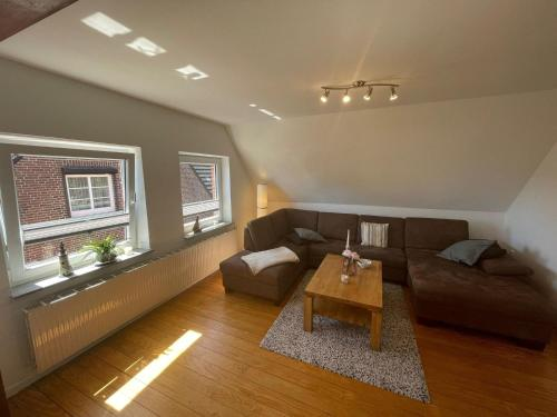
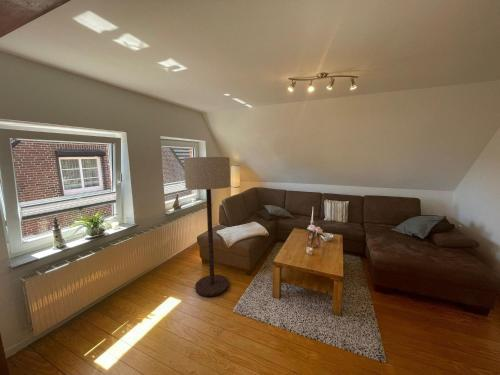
+ floor lamp (209, 224)
